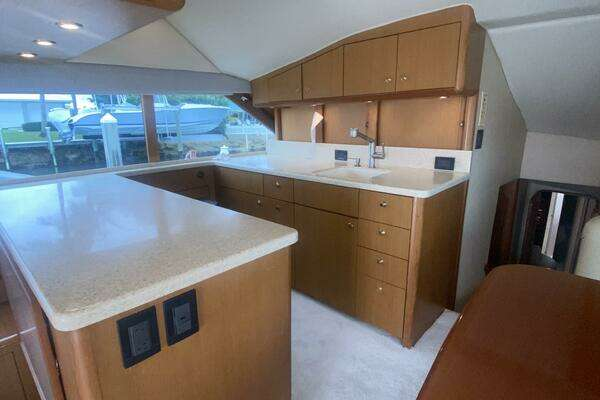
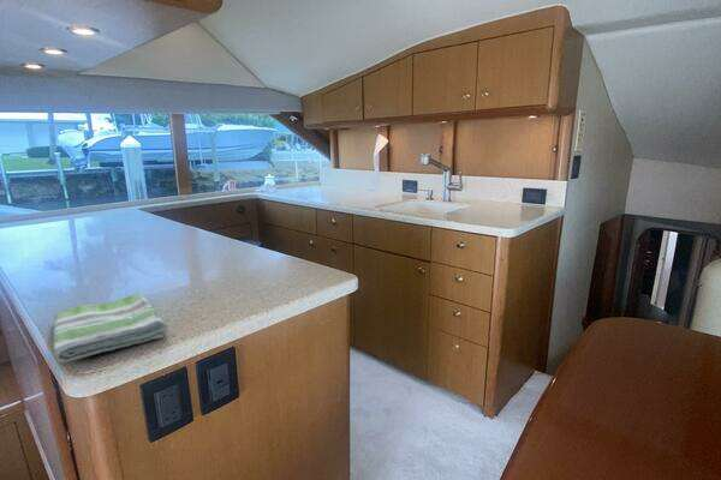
+ dish towel (107, 319)
